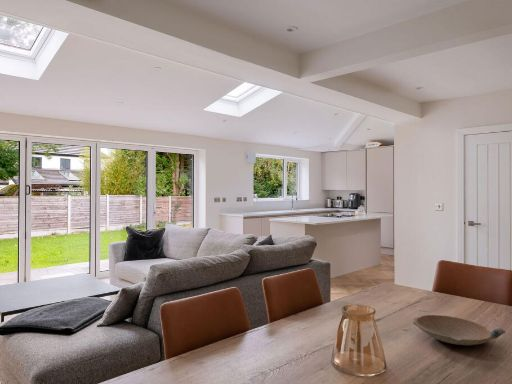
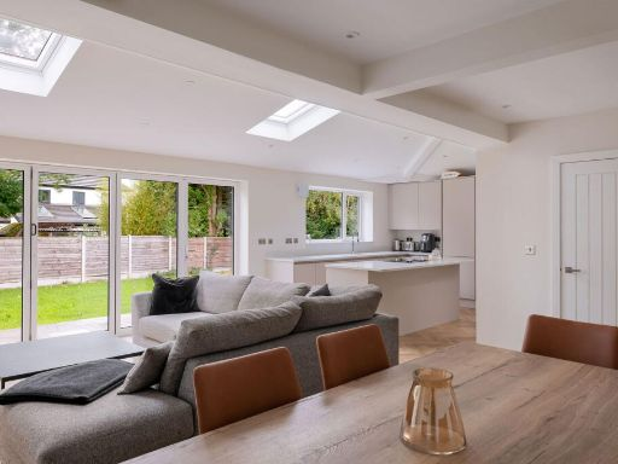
- bowl (452, 330)
